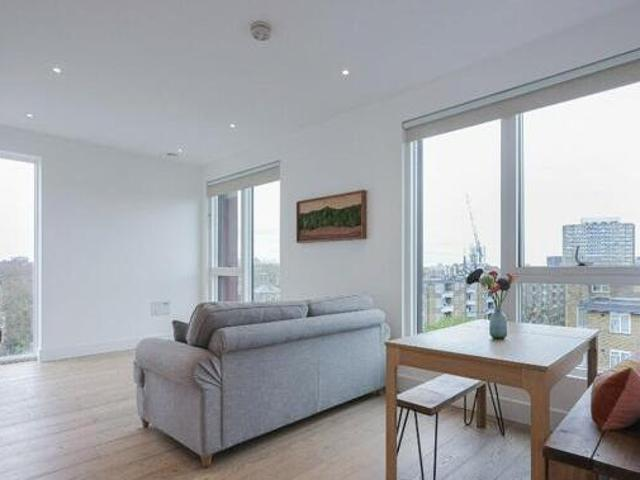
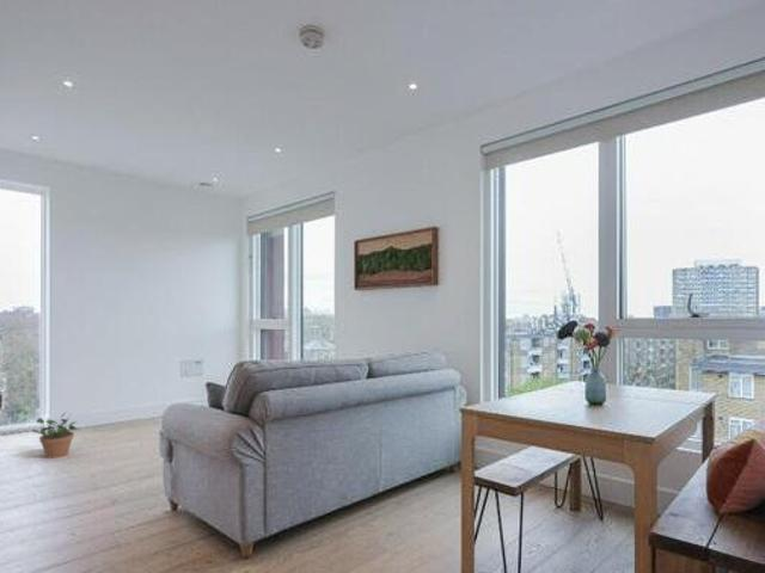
+ potted plant (57, 435)
